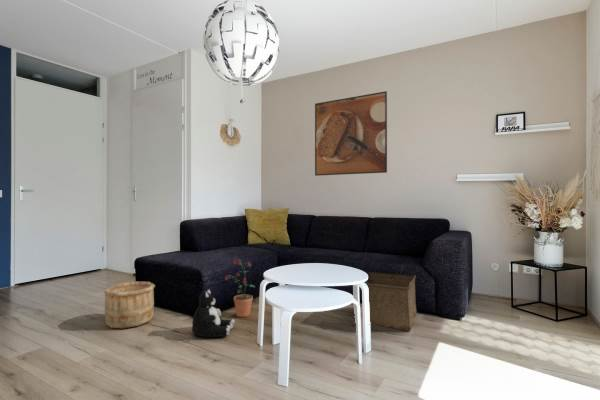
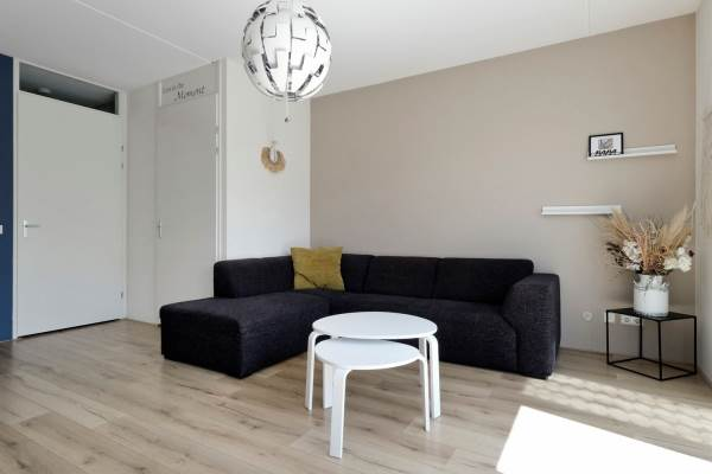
- plush toy (212, 312)
- wooden bucket (130, 303)
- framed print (348, 136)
- potted plant (240, 287)
- storage bin (386, 298)
